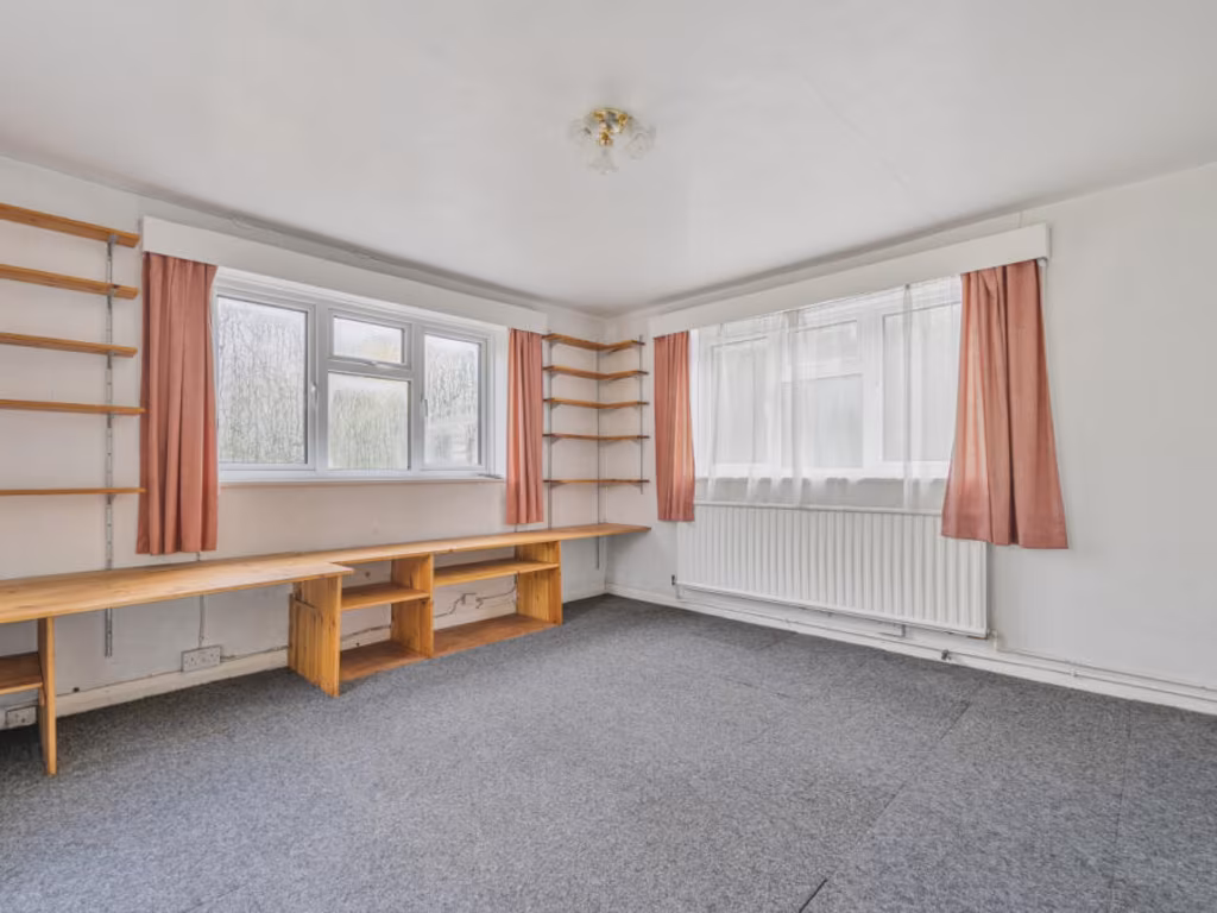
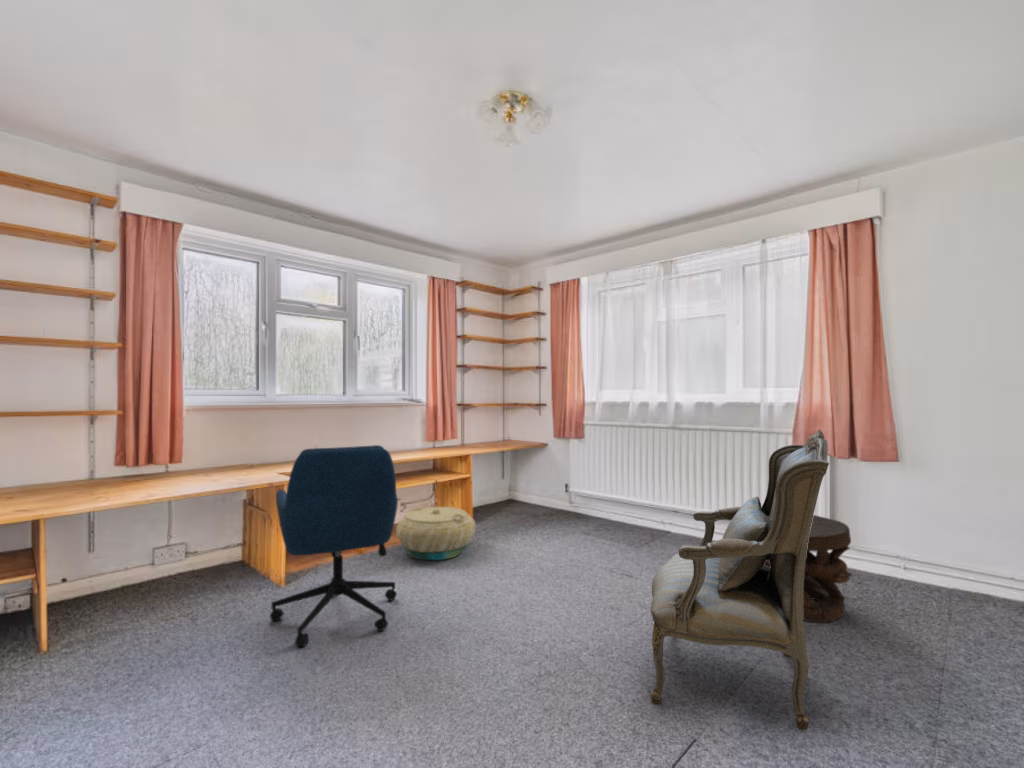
+ basket (436, 530)
+ side table (805, 562)
+ office chair (338, 529)
+ armchair (733, 550)
